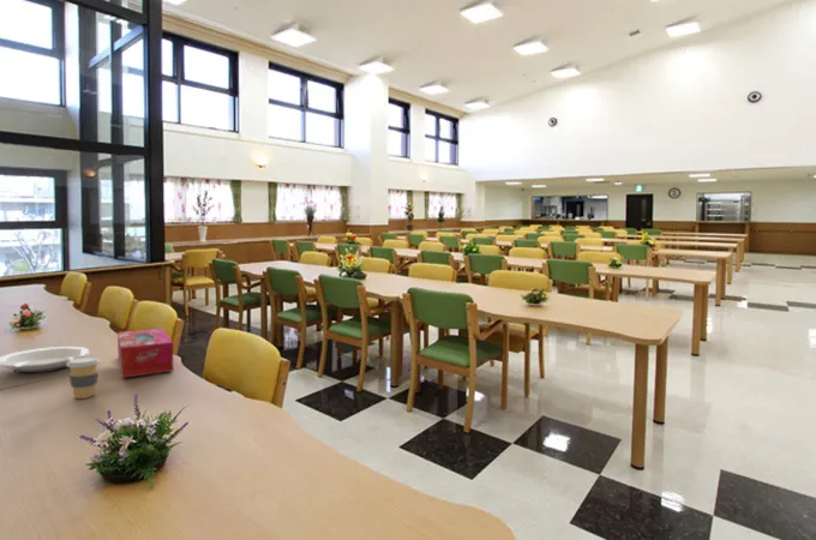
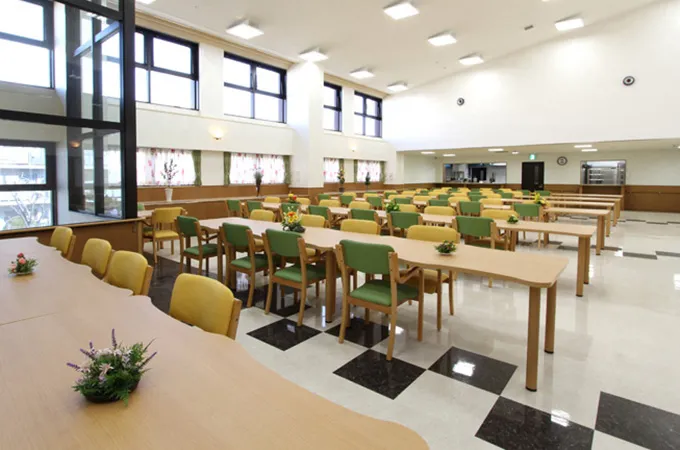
- coffee cup (83, 377)
- plate (44, 360)
- tissue box (144, 350)
